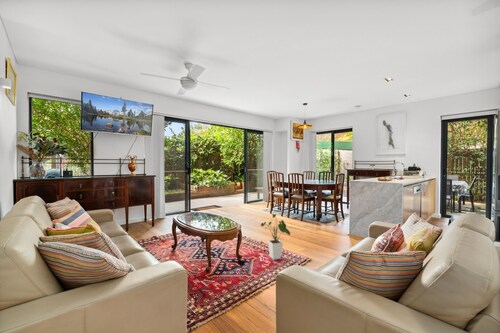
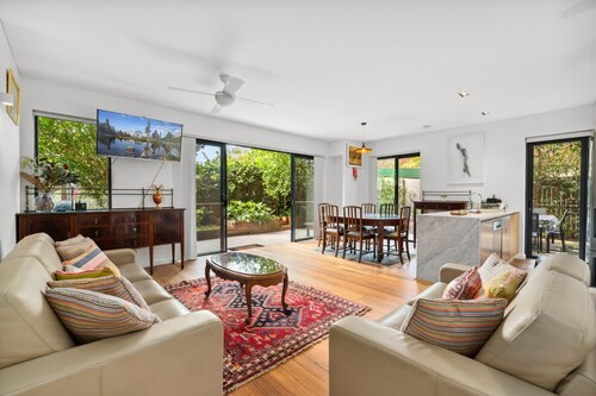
- house plant (273, 237)
